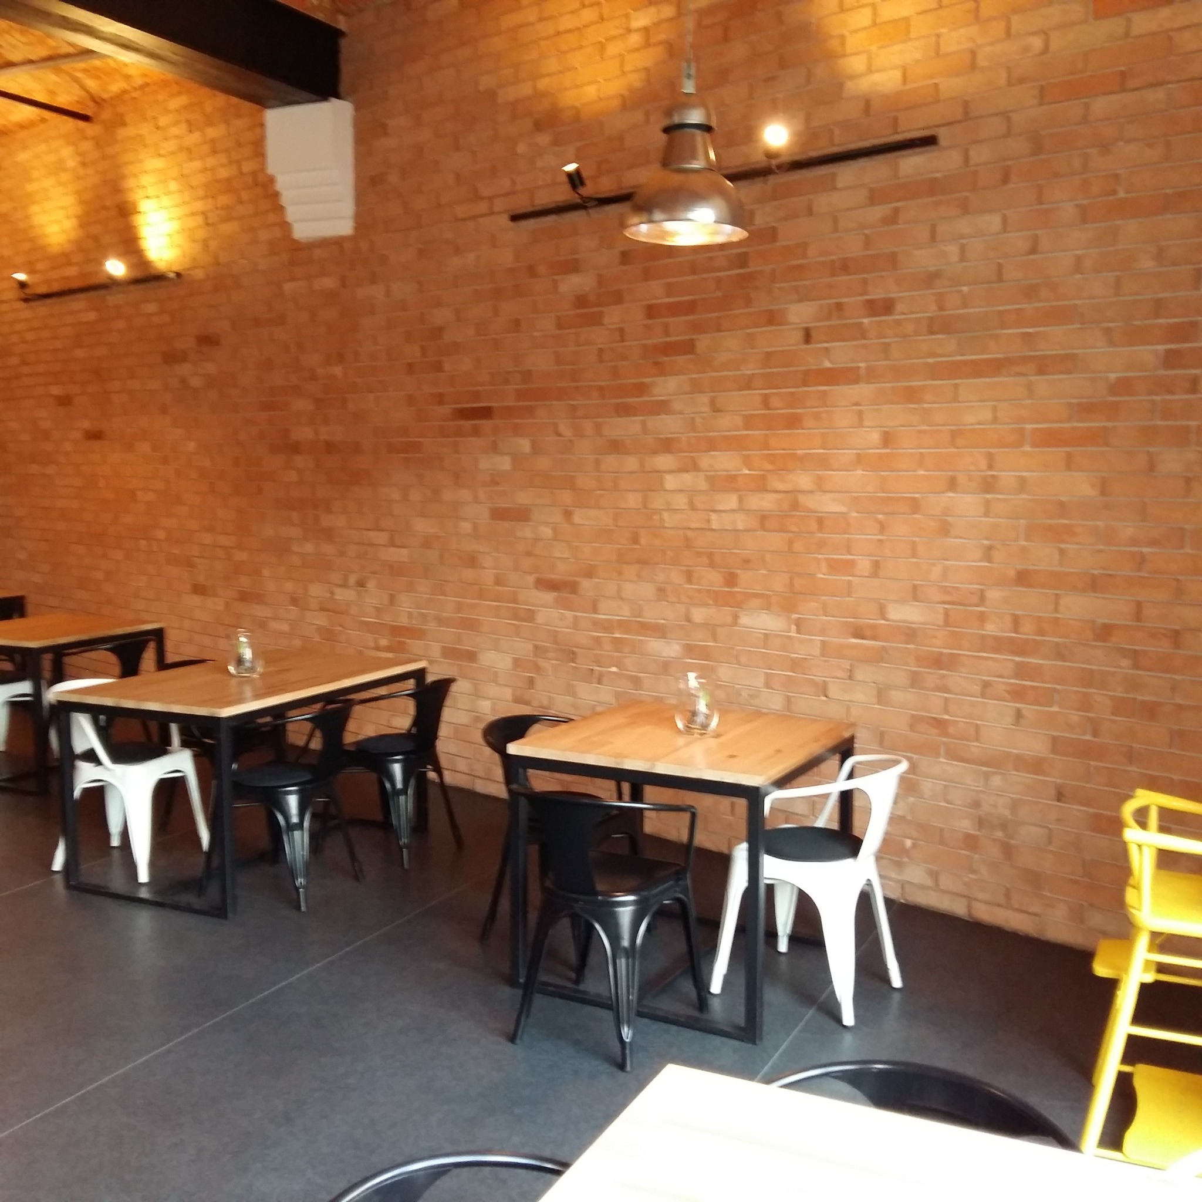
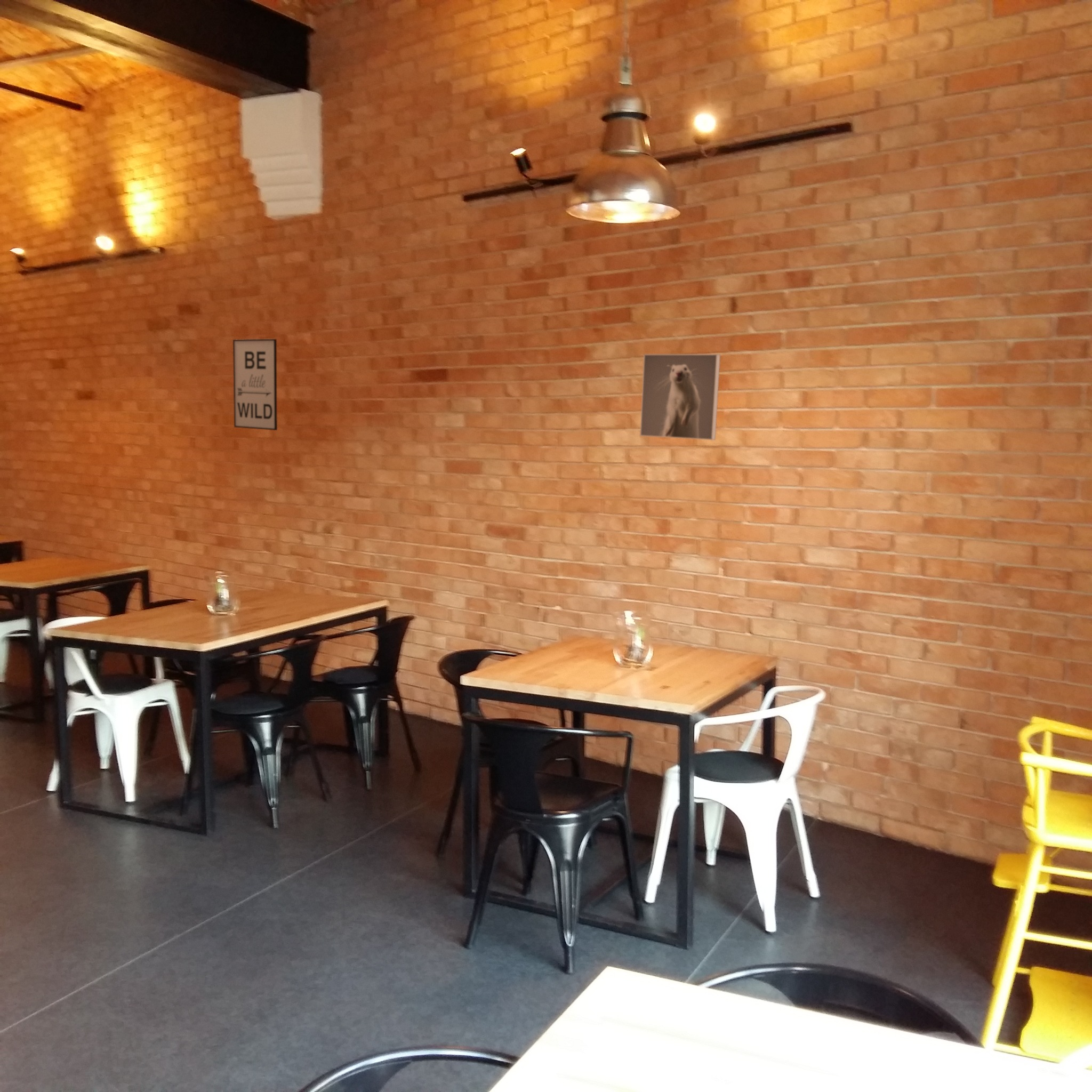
+ wall art (254, 384)
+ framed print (679, 396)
